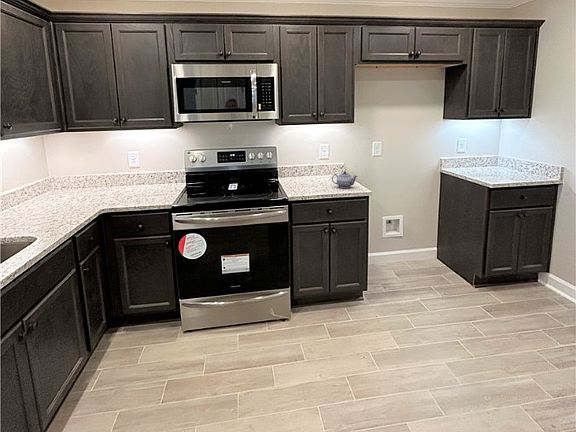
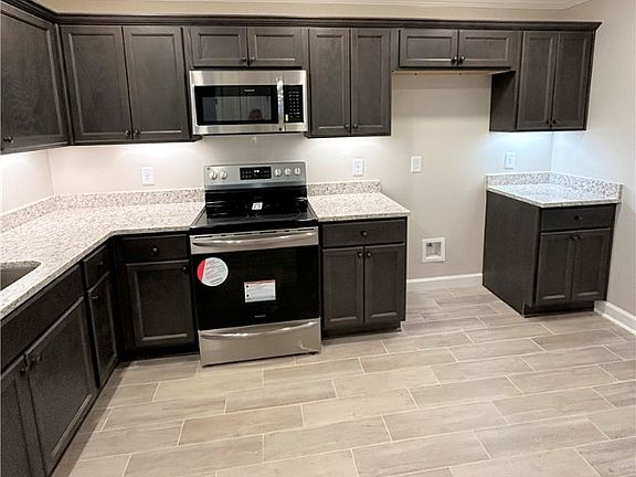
- teapot (344, 179)
